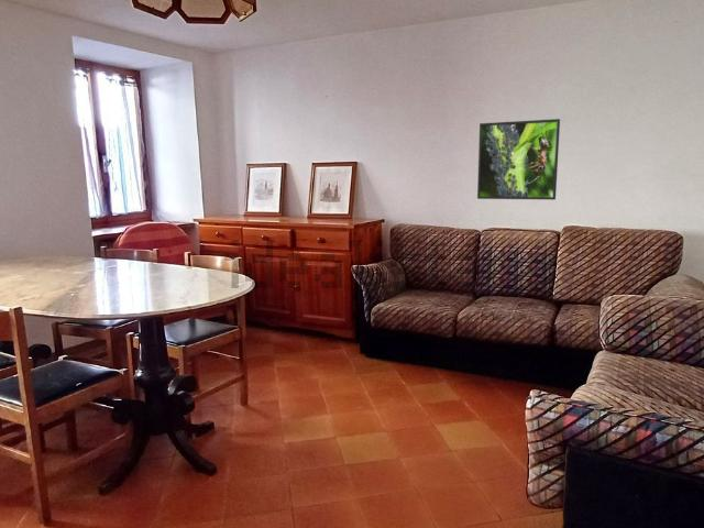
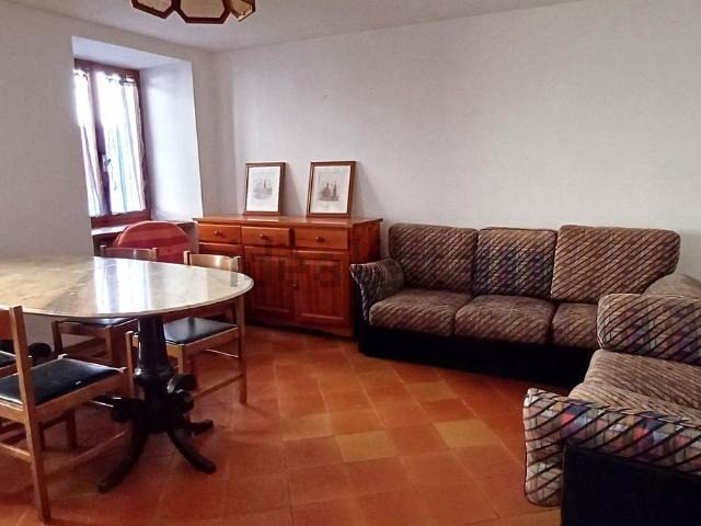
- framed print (516, 161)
